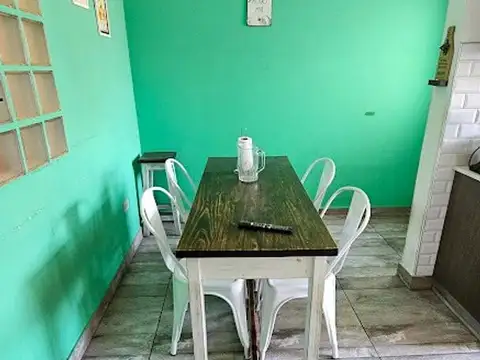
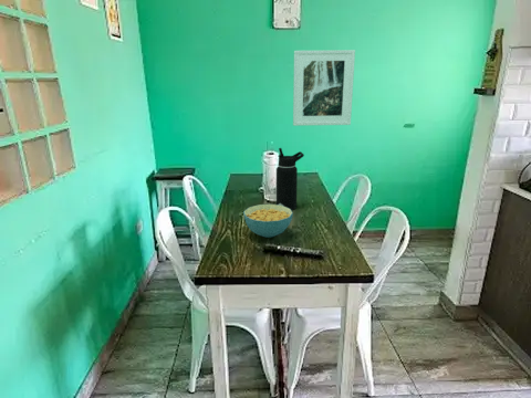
+ cereal bowl (268, 223)
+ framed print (323, 88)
+ water bottle (289, 178)
